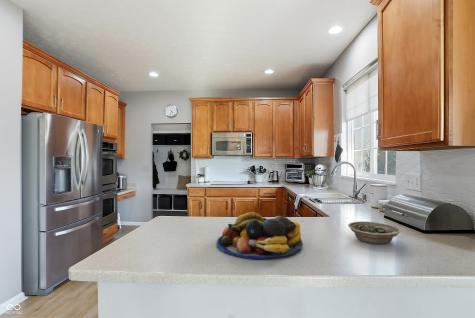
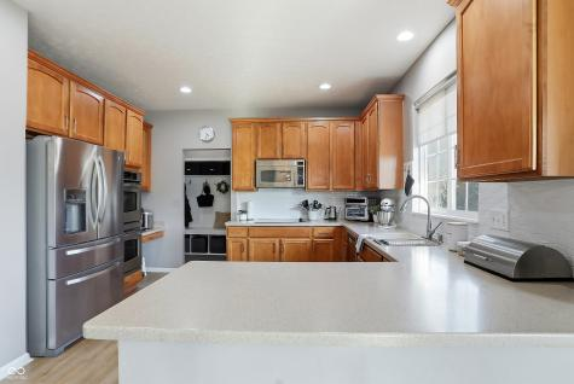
- fruit bowl (258, 227)
- bowl (373, 233)
